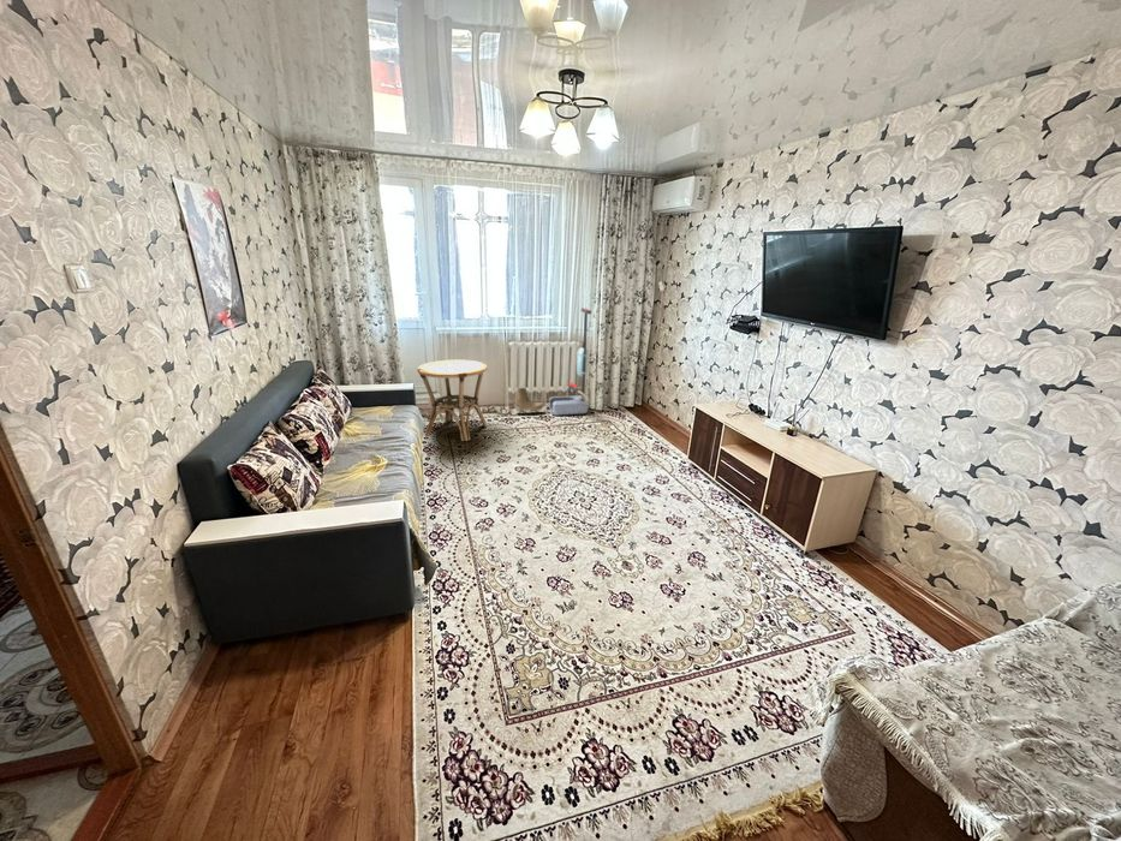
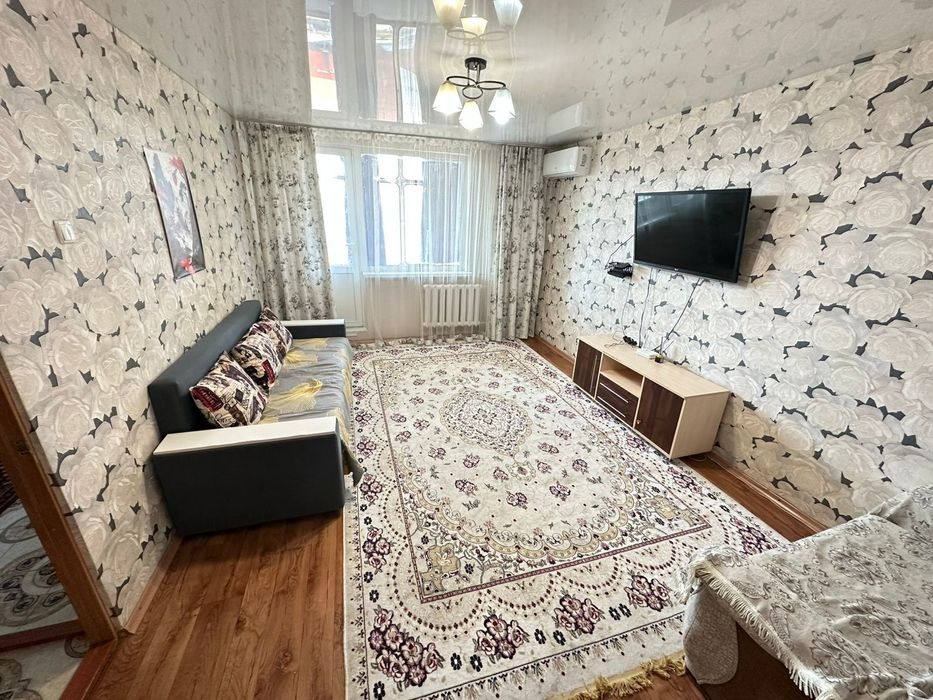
- side table (454, 398)
- boot cleaning station (577, 364)
